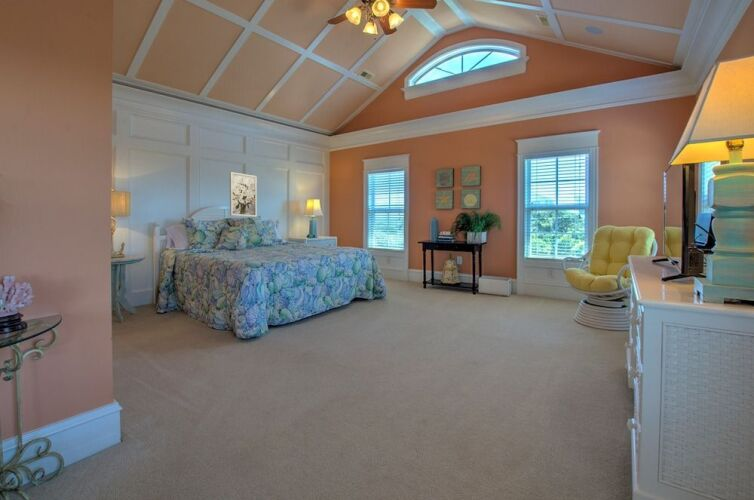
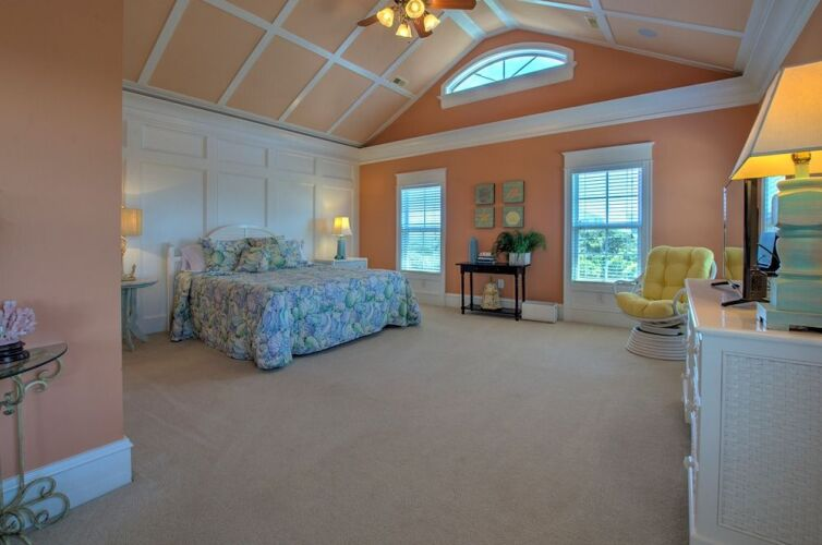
- wall art (243, 195)
